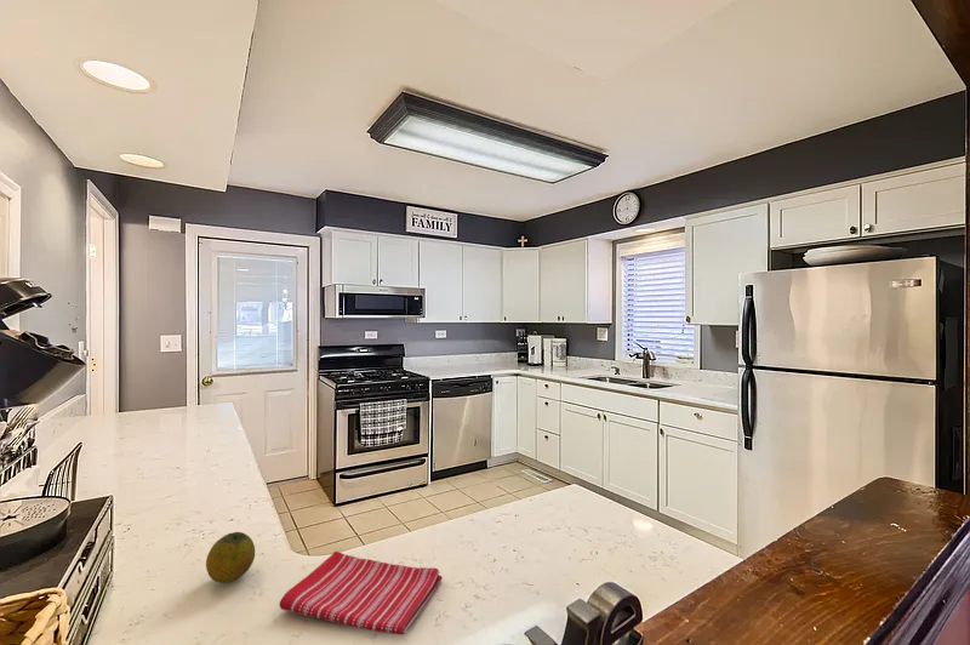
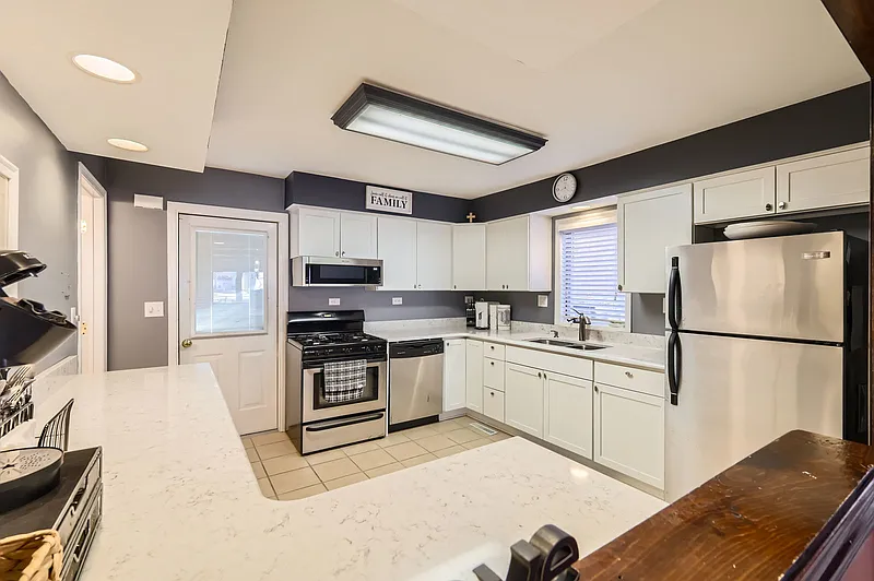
- dish towel (364, 588)
- fruit (230, 556)
